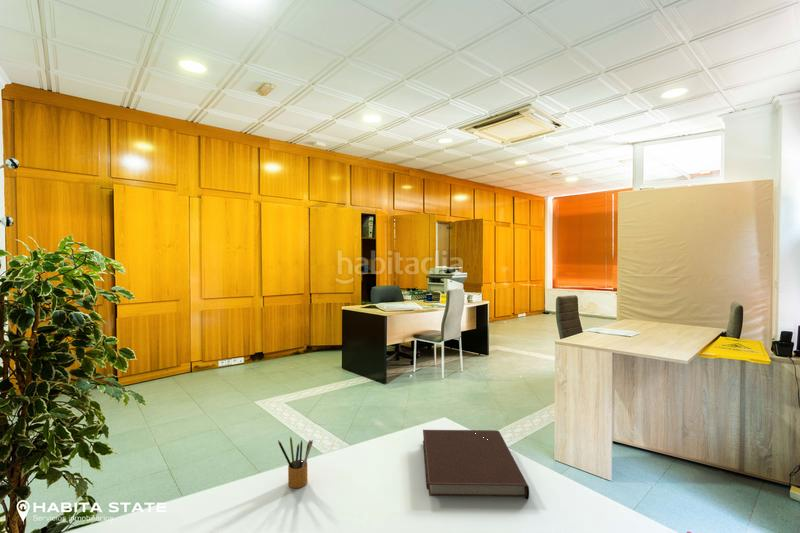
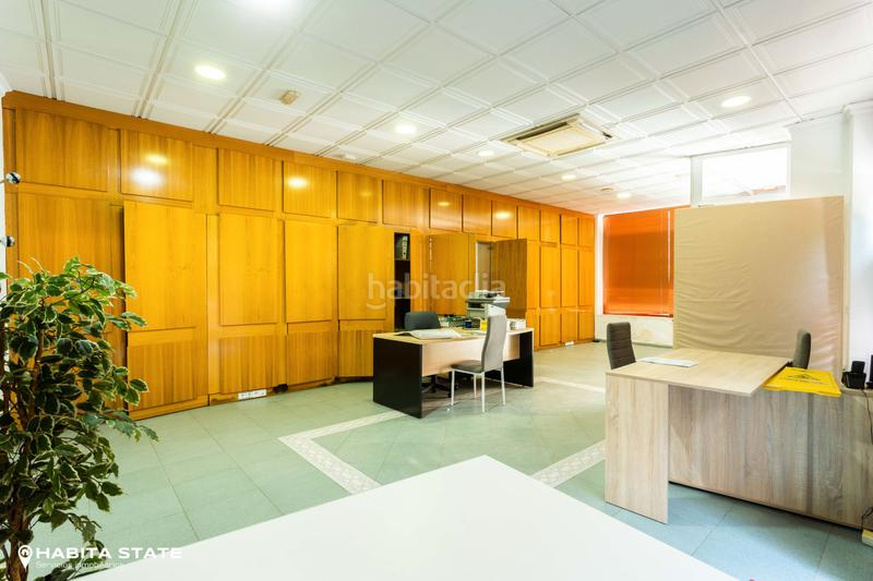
- notebook (468, 459)
- pencil box (296, 460)
